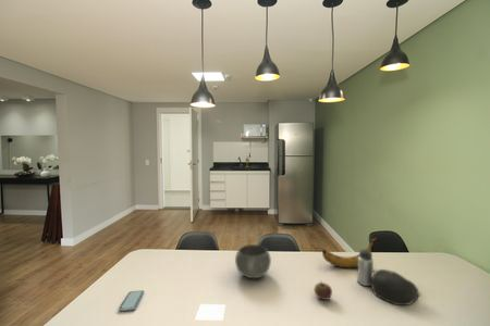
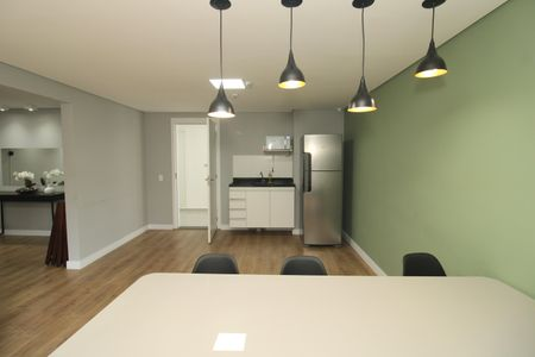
- water bottle (390, 274)
- smartphone (132, 300)
- bowl (253, 262)
- banana (351, 256)
- apple (322, 289)
